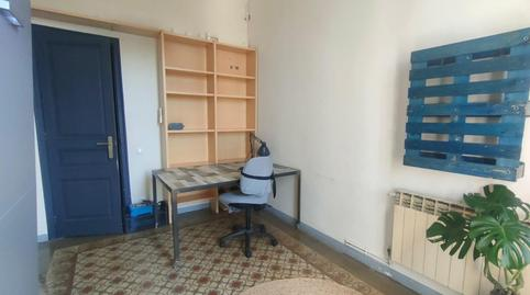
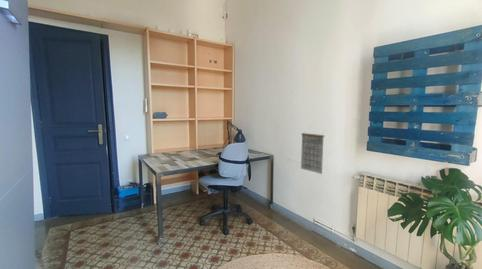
+ calendar (312, 148)
